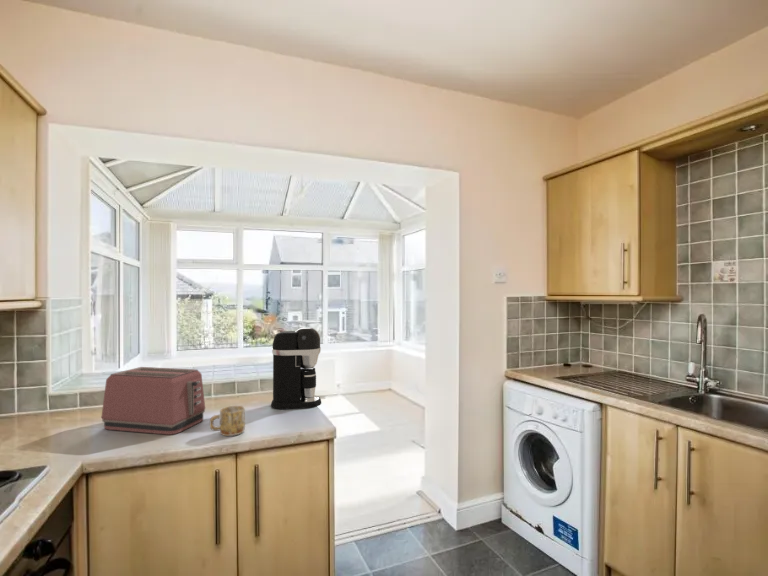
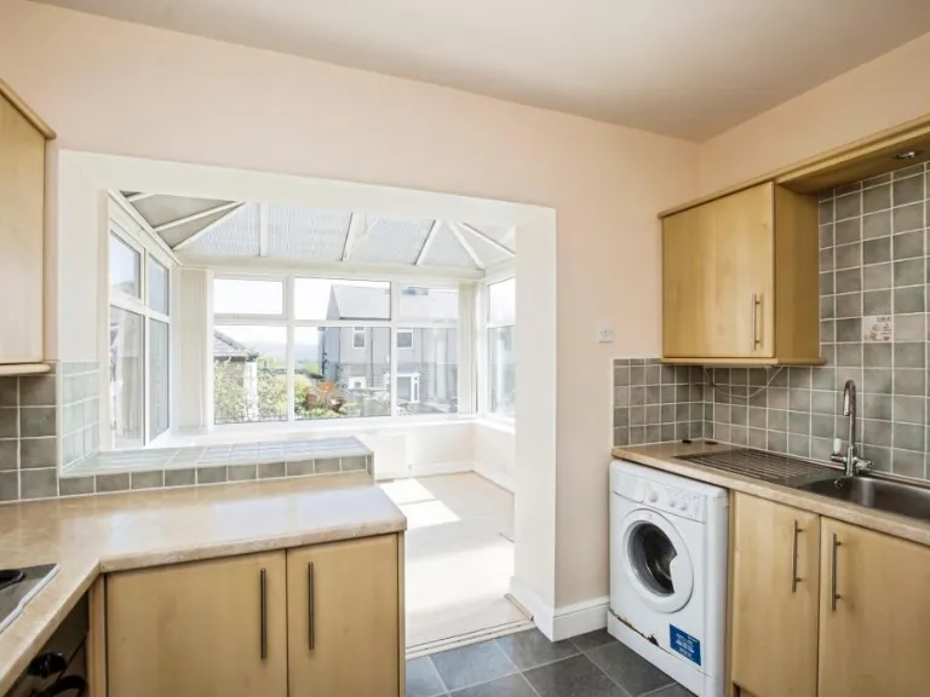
- coffee maker (296, 366)
- toaster (157, 398)
- mug (227, 421)
